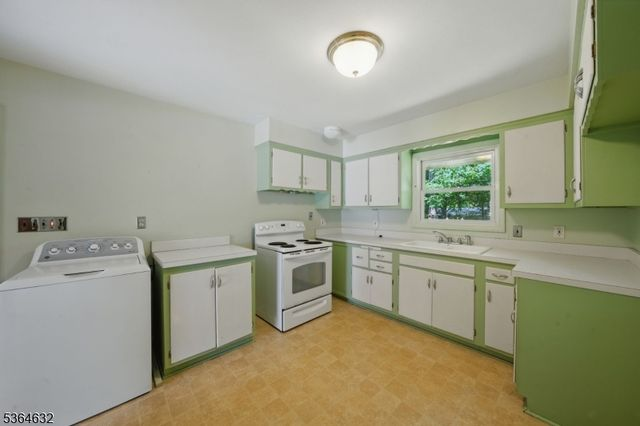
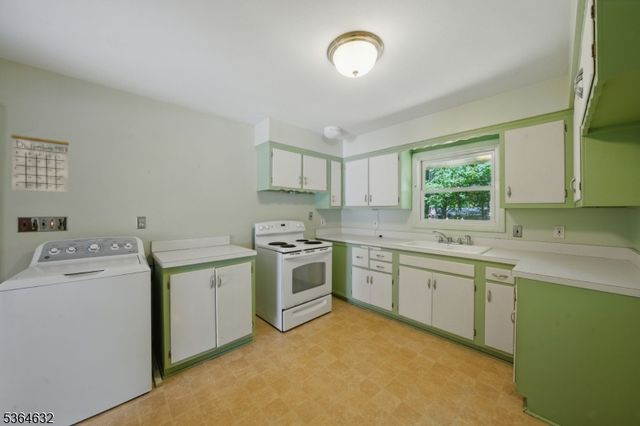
+ calendar (41, 158)
